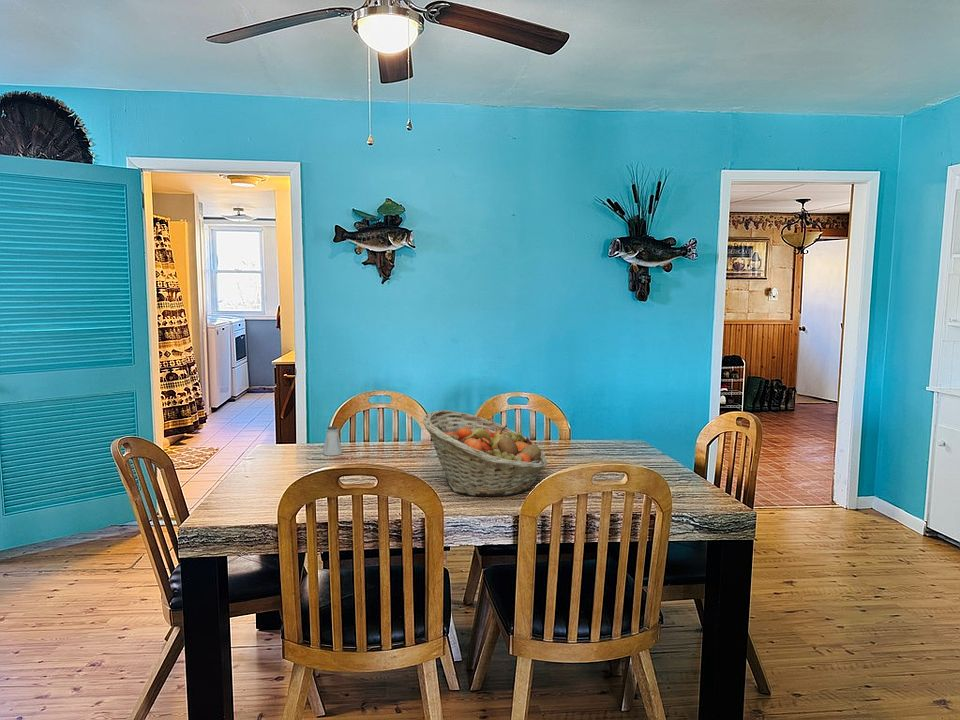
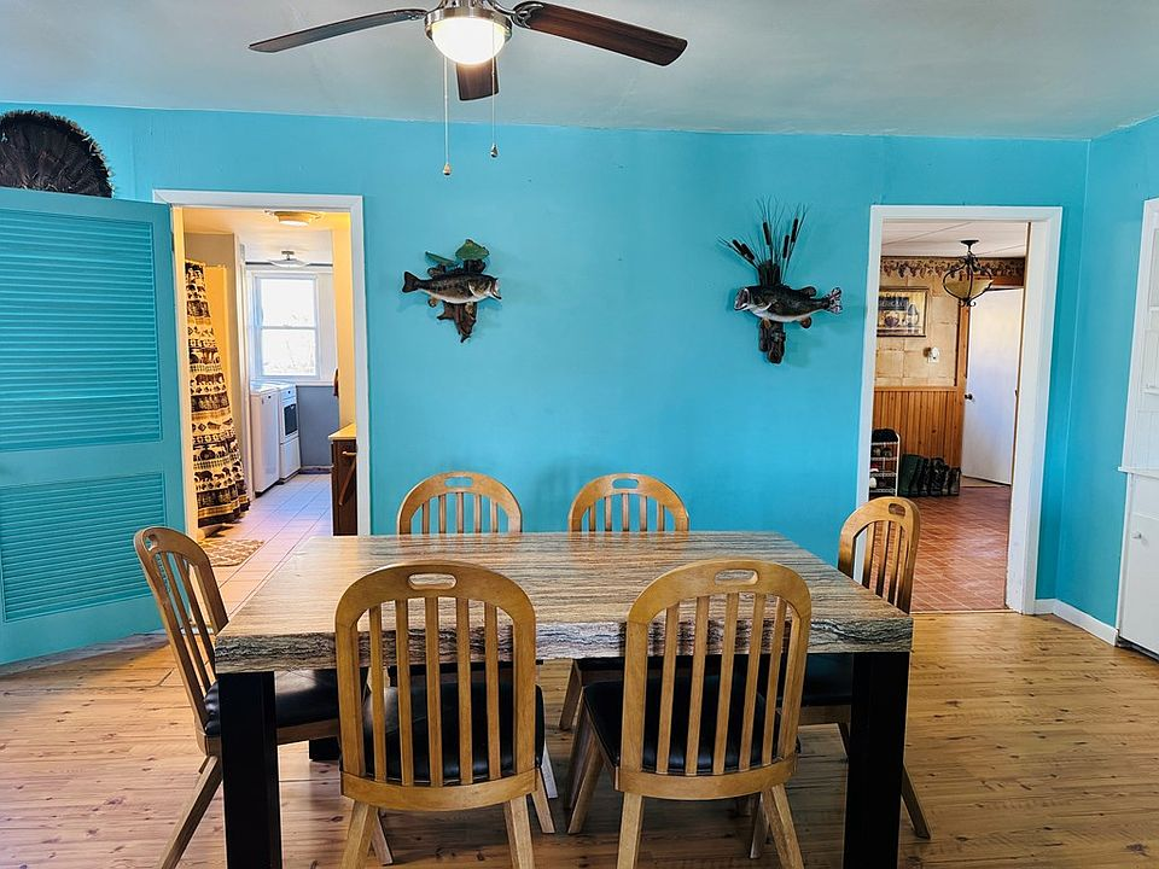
- fruit basket (484, 449)
- saltshaker (332, 440)
